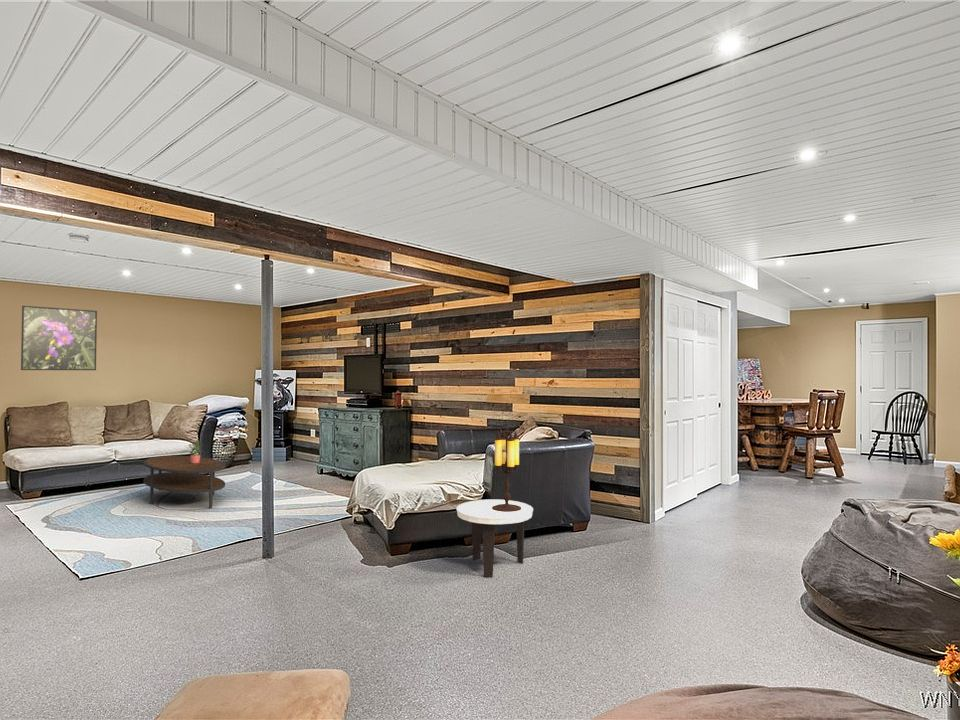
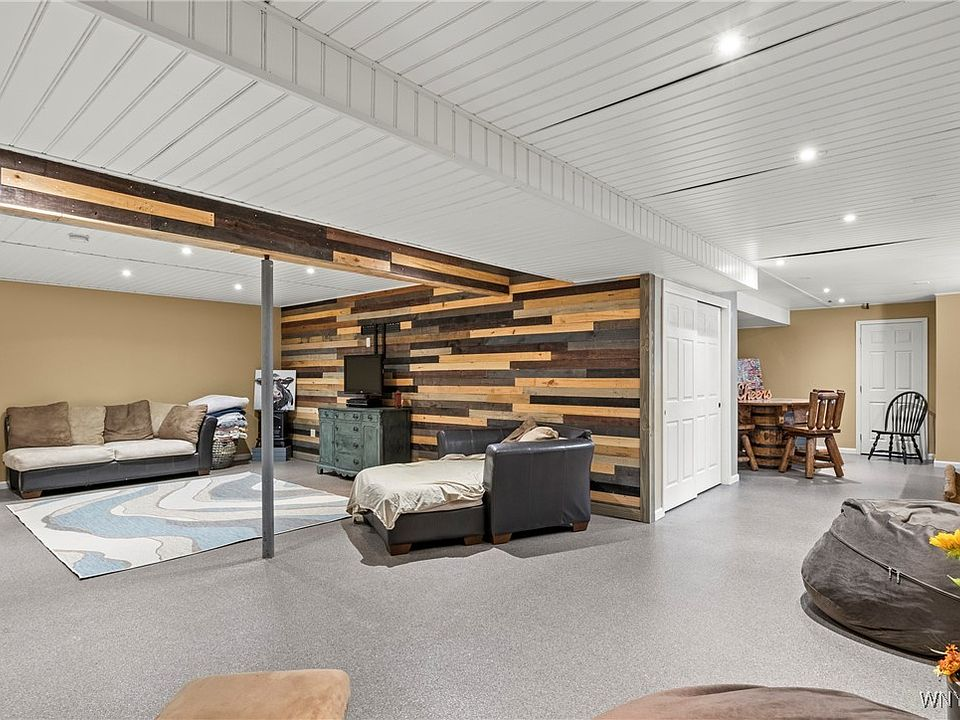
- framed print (60, 339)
- coffee table (183, 480)
- side table (493, 537)
- table lamp (506, 467)
- potted plant (191, 451)
